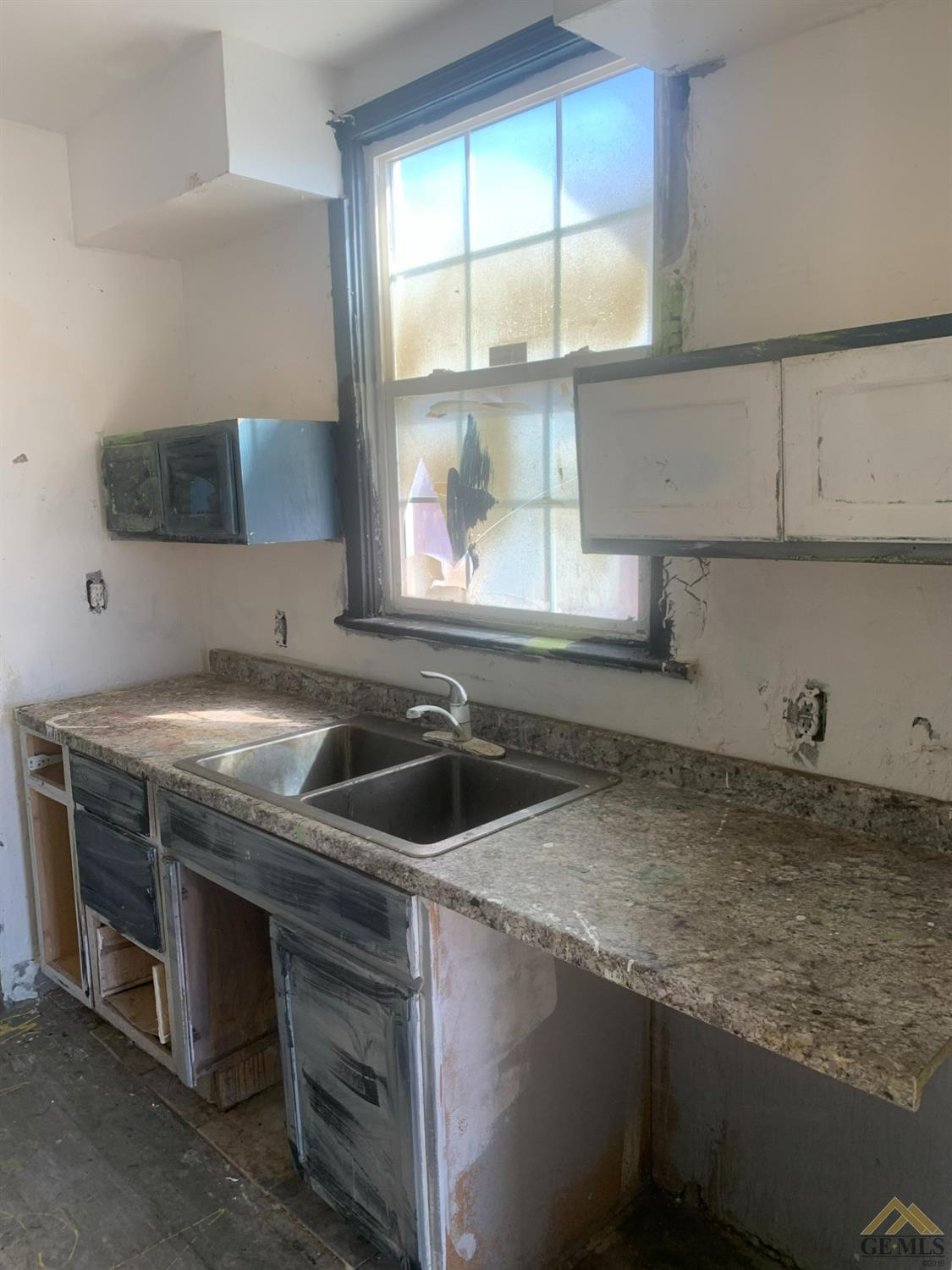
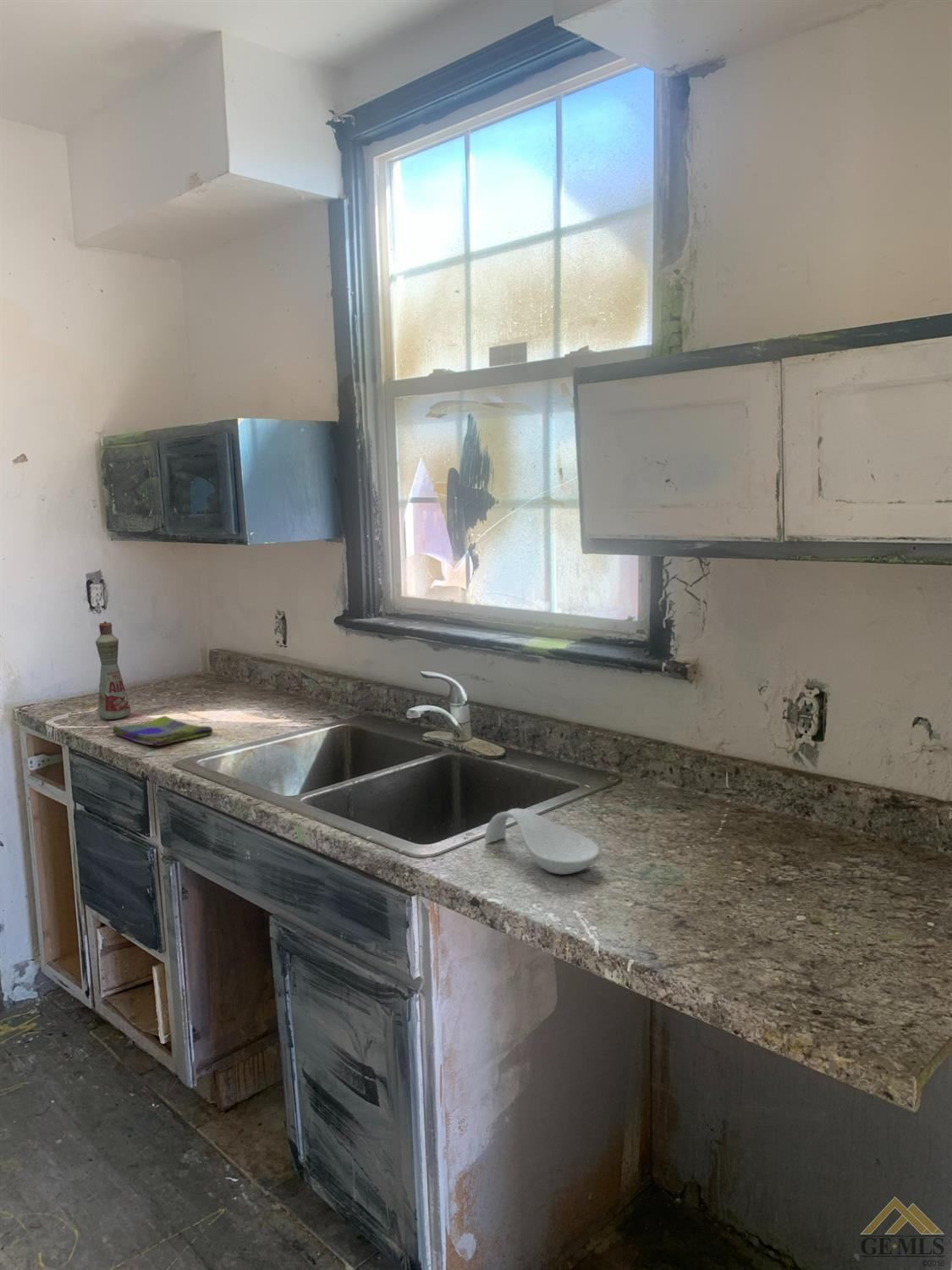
+ spoon rest (537, 838)
+ dish towel (162, 730)
+ bottle (110, 669)
